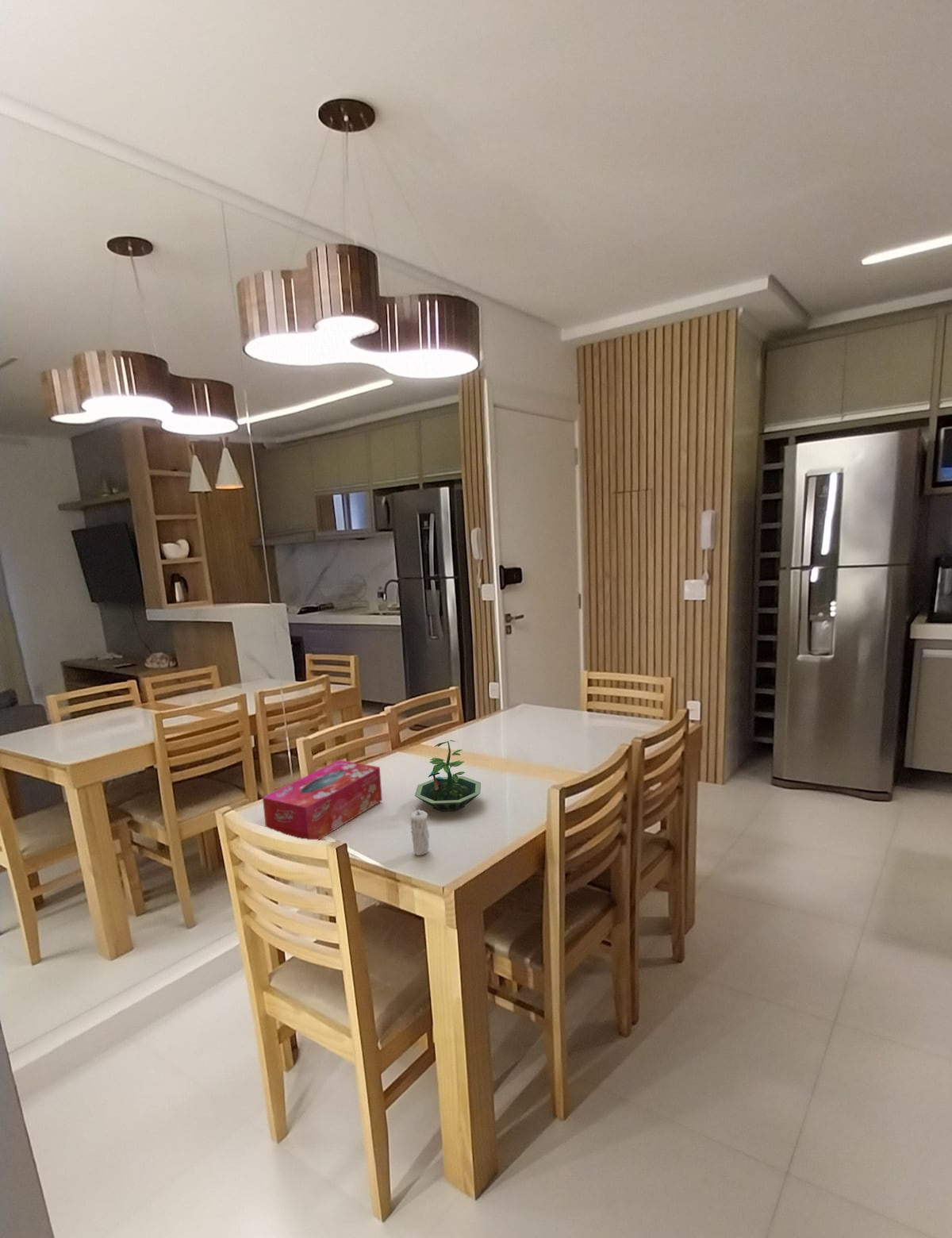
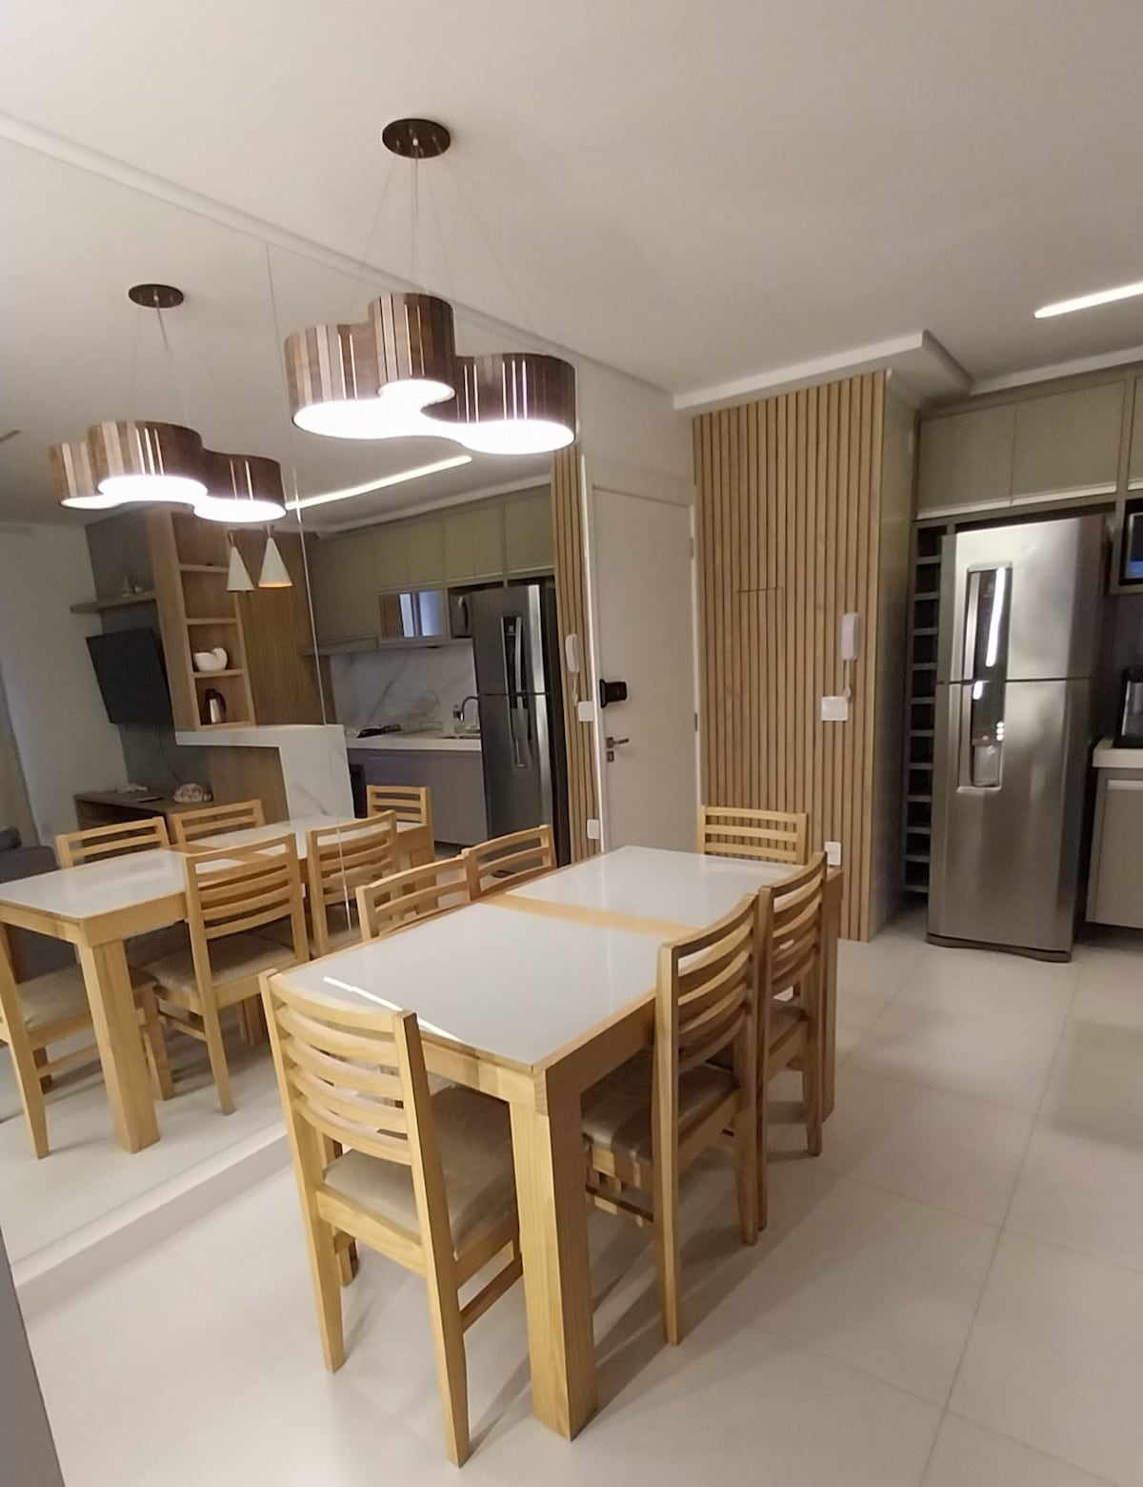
- candle (420, 828)
- terrarium (448, 753)
- tissue box (325, 798)
